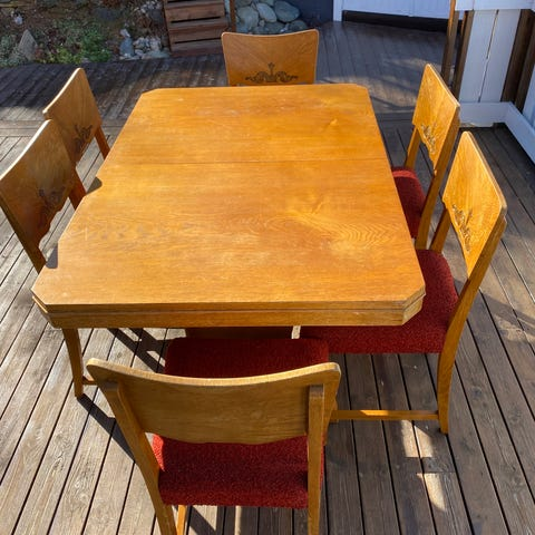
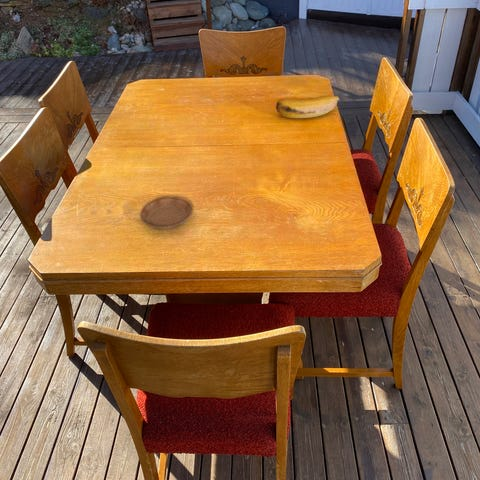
+ saucer (167, 214)
+ banana (307, 102)
